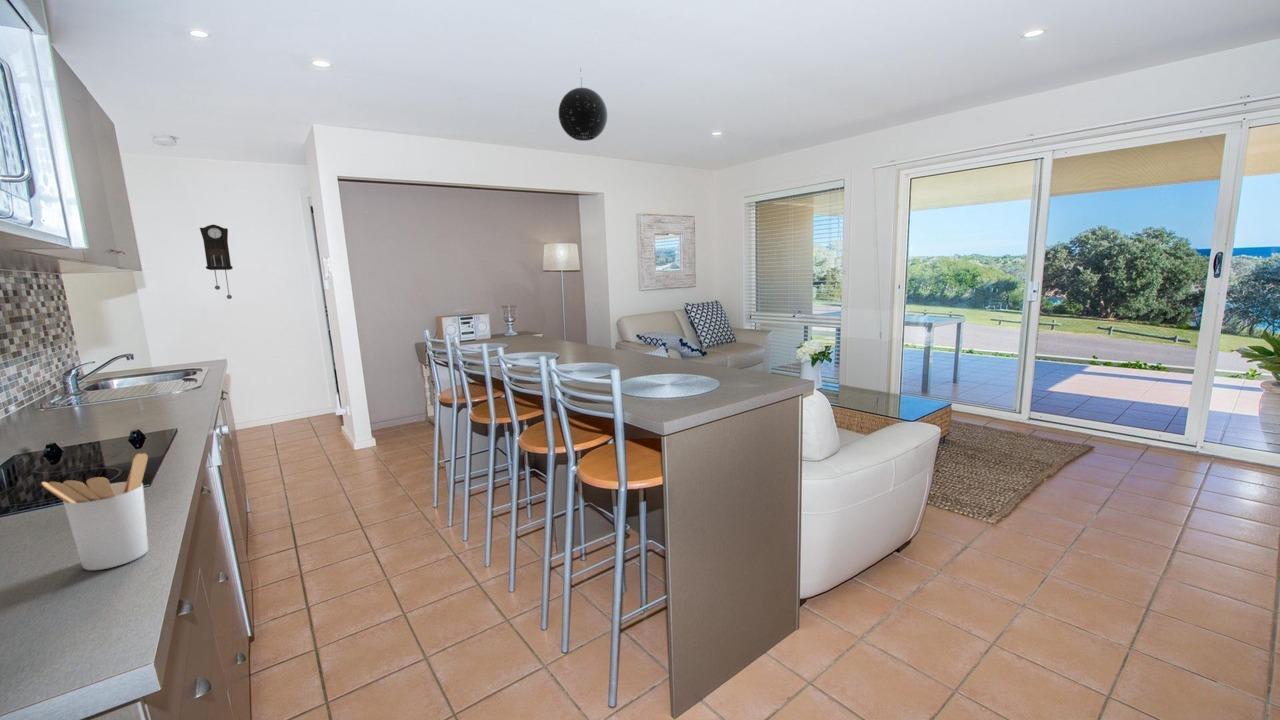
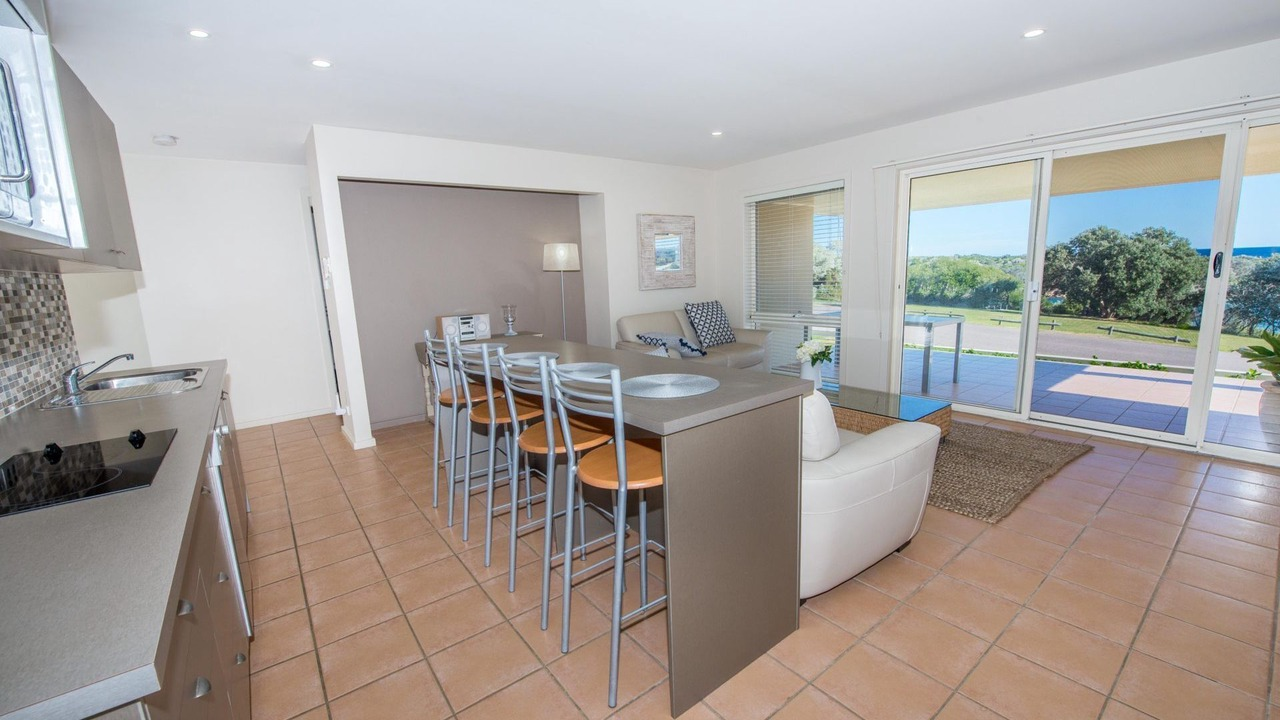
- utensil holder (101, 514)
- pendant light (582, 103)
- pendulum clock (218, 262)
